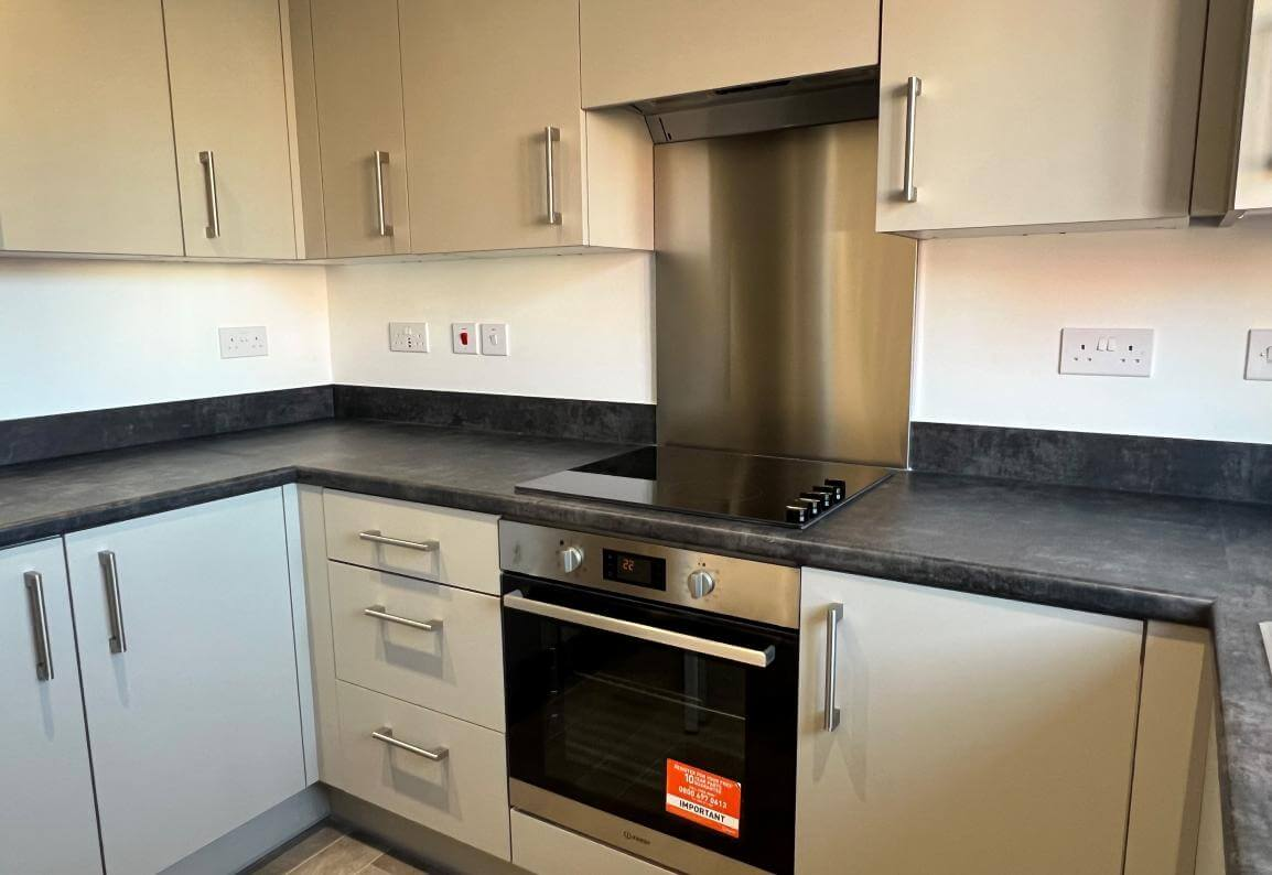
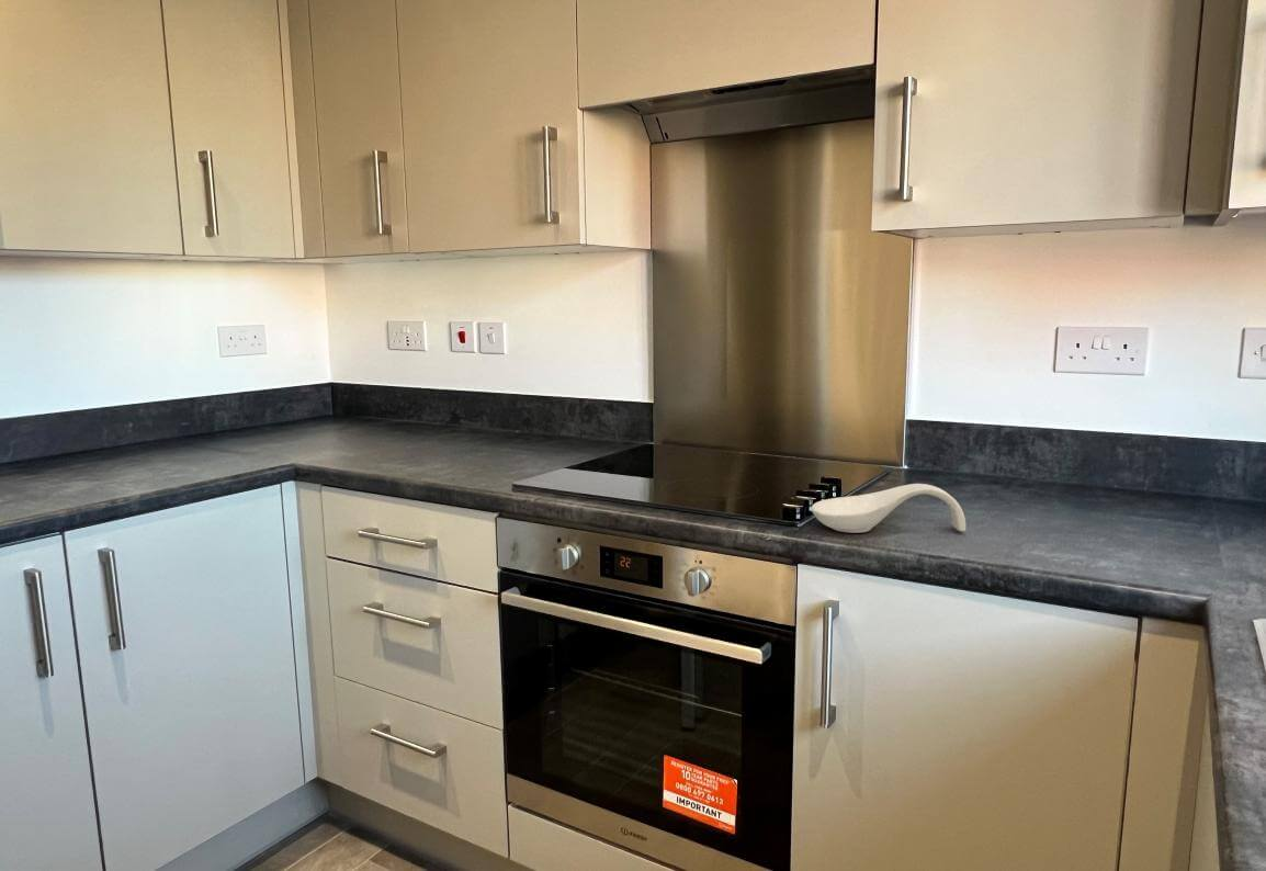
+ spoon rest (886, 507)
